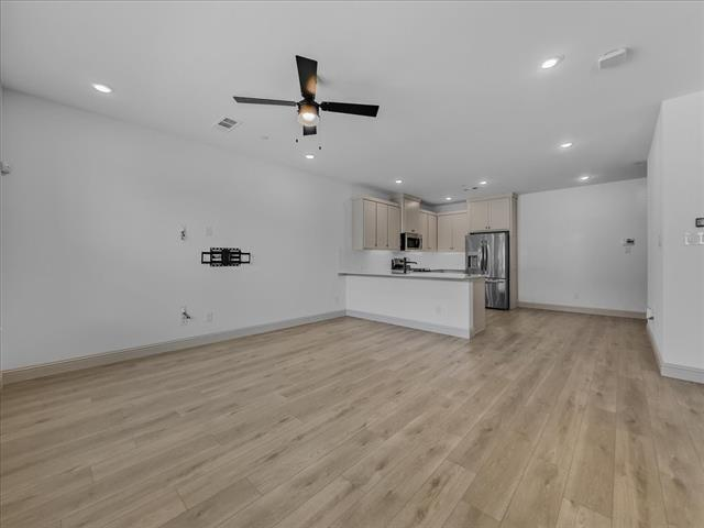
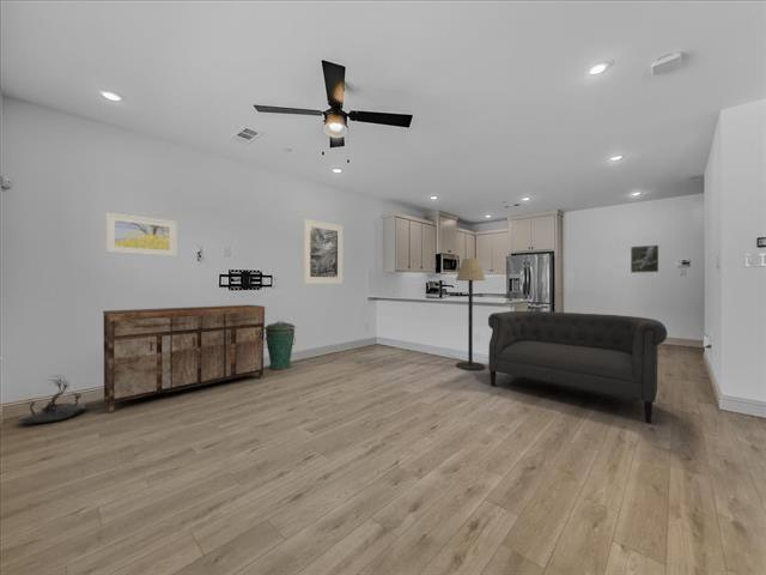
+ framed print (644, 259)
+ floor lamp (470, 313)
+ sideboard (193, 347)
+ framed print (323, 253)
+ sofa (569, 353)
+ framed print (142, 236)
+ decorative plant (53, 397)
+ trash can (280, 344)
